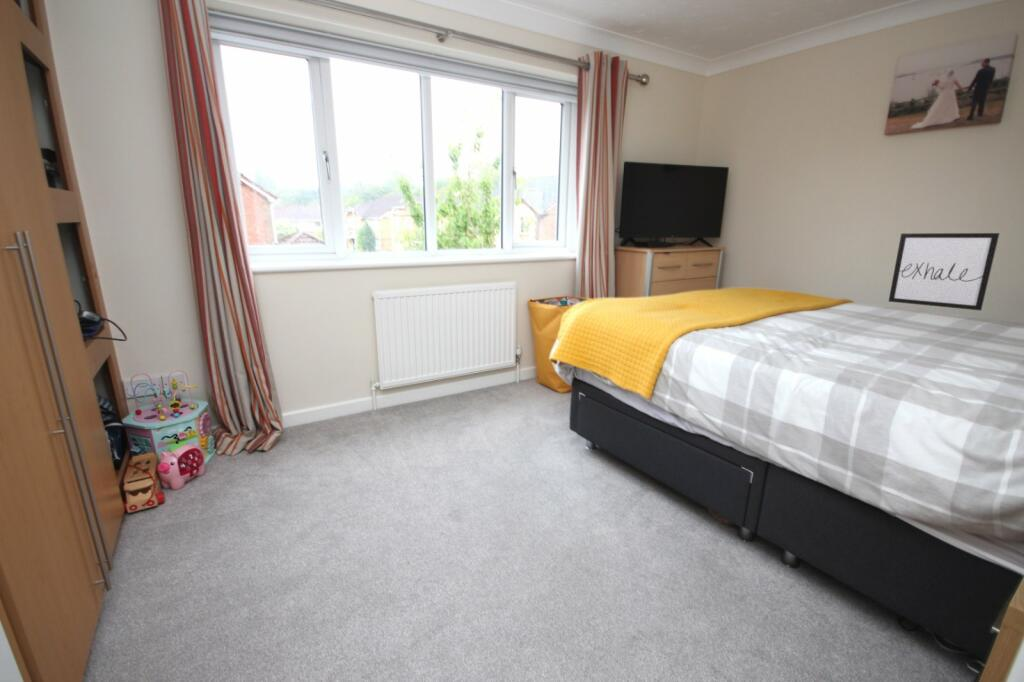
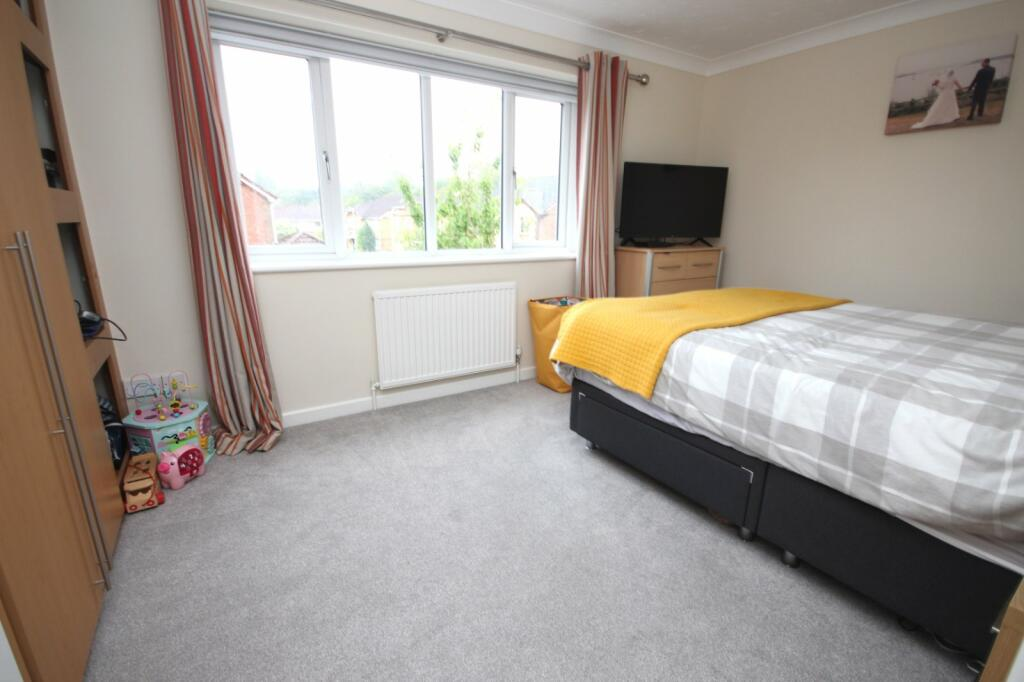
- wall art (939, 270)
